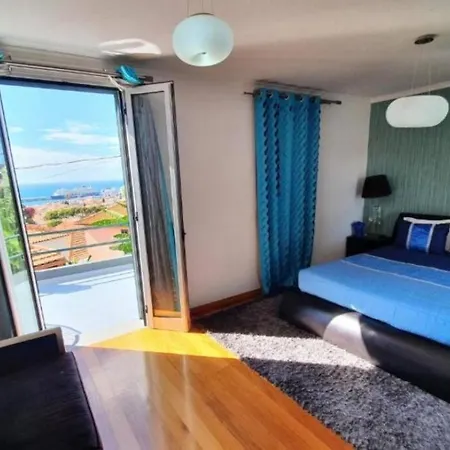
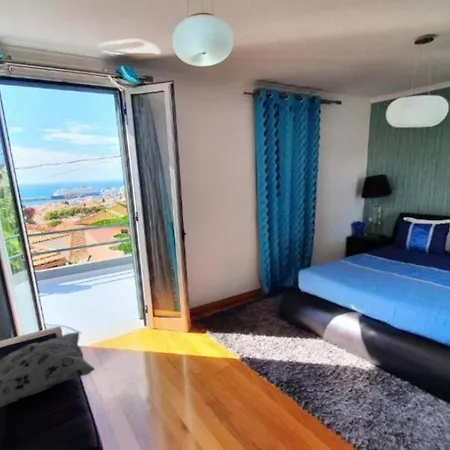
+ decorative pillow (40, 364)
